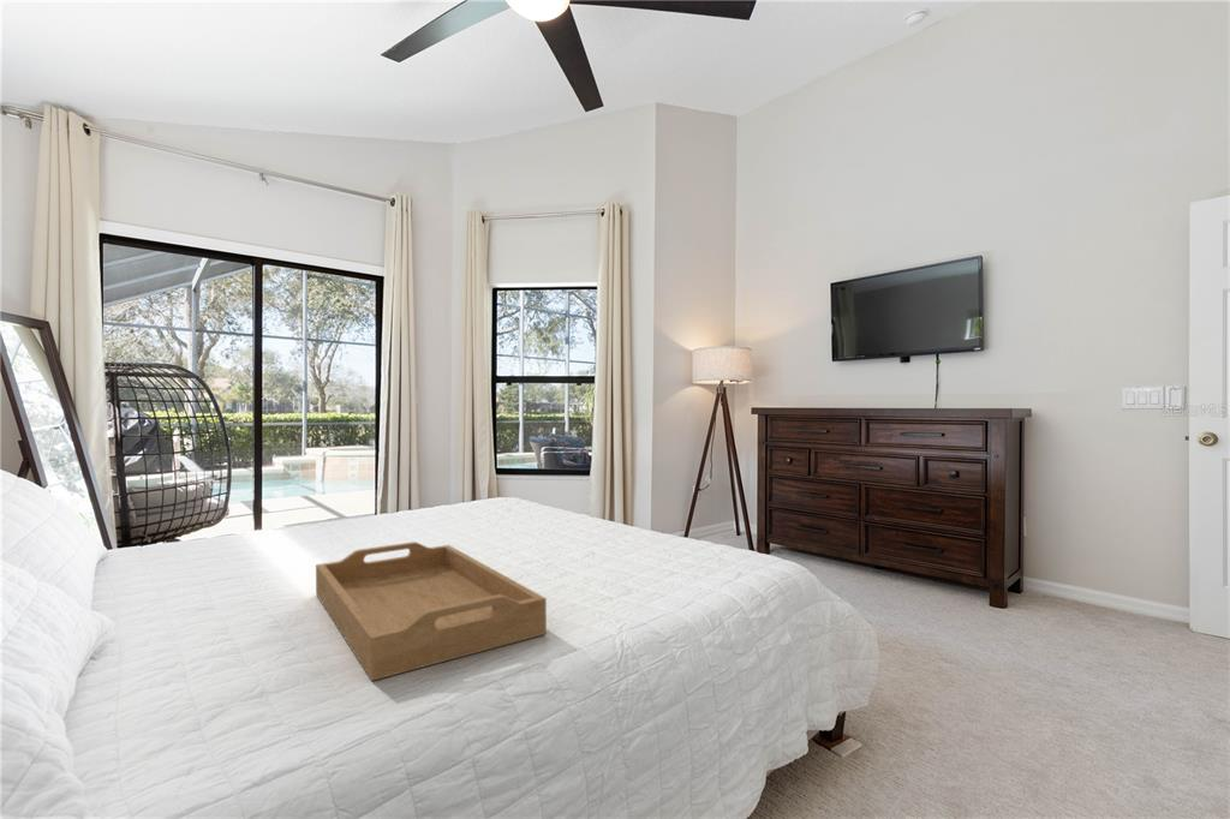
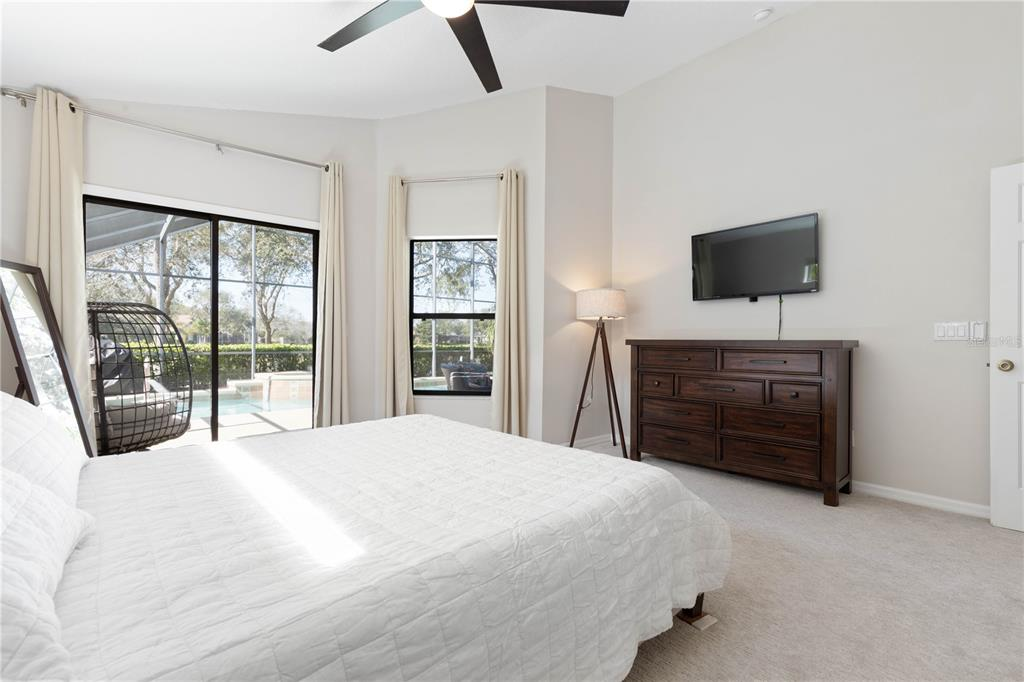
- serving tray (419, 591)
